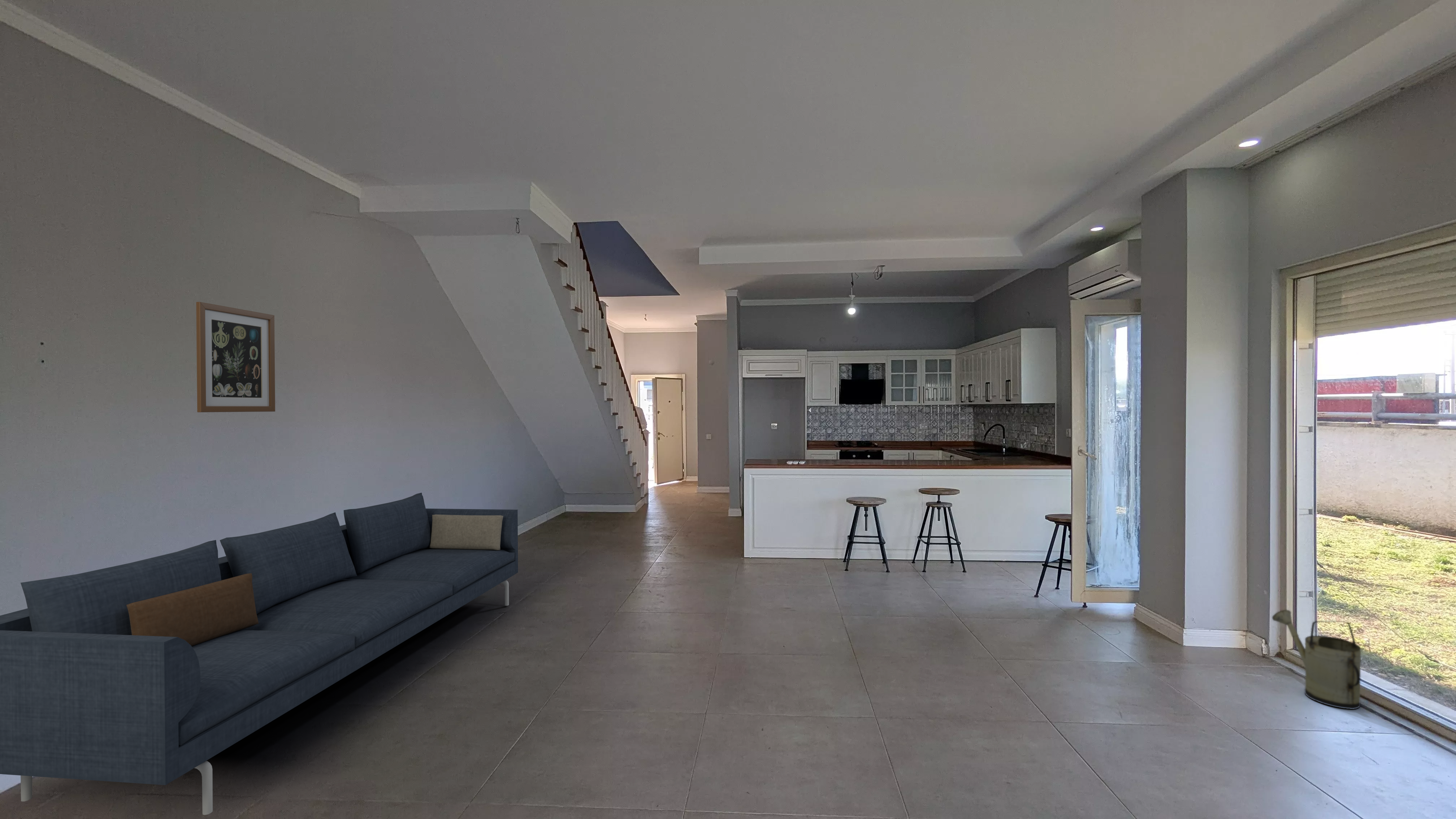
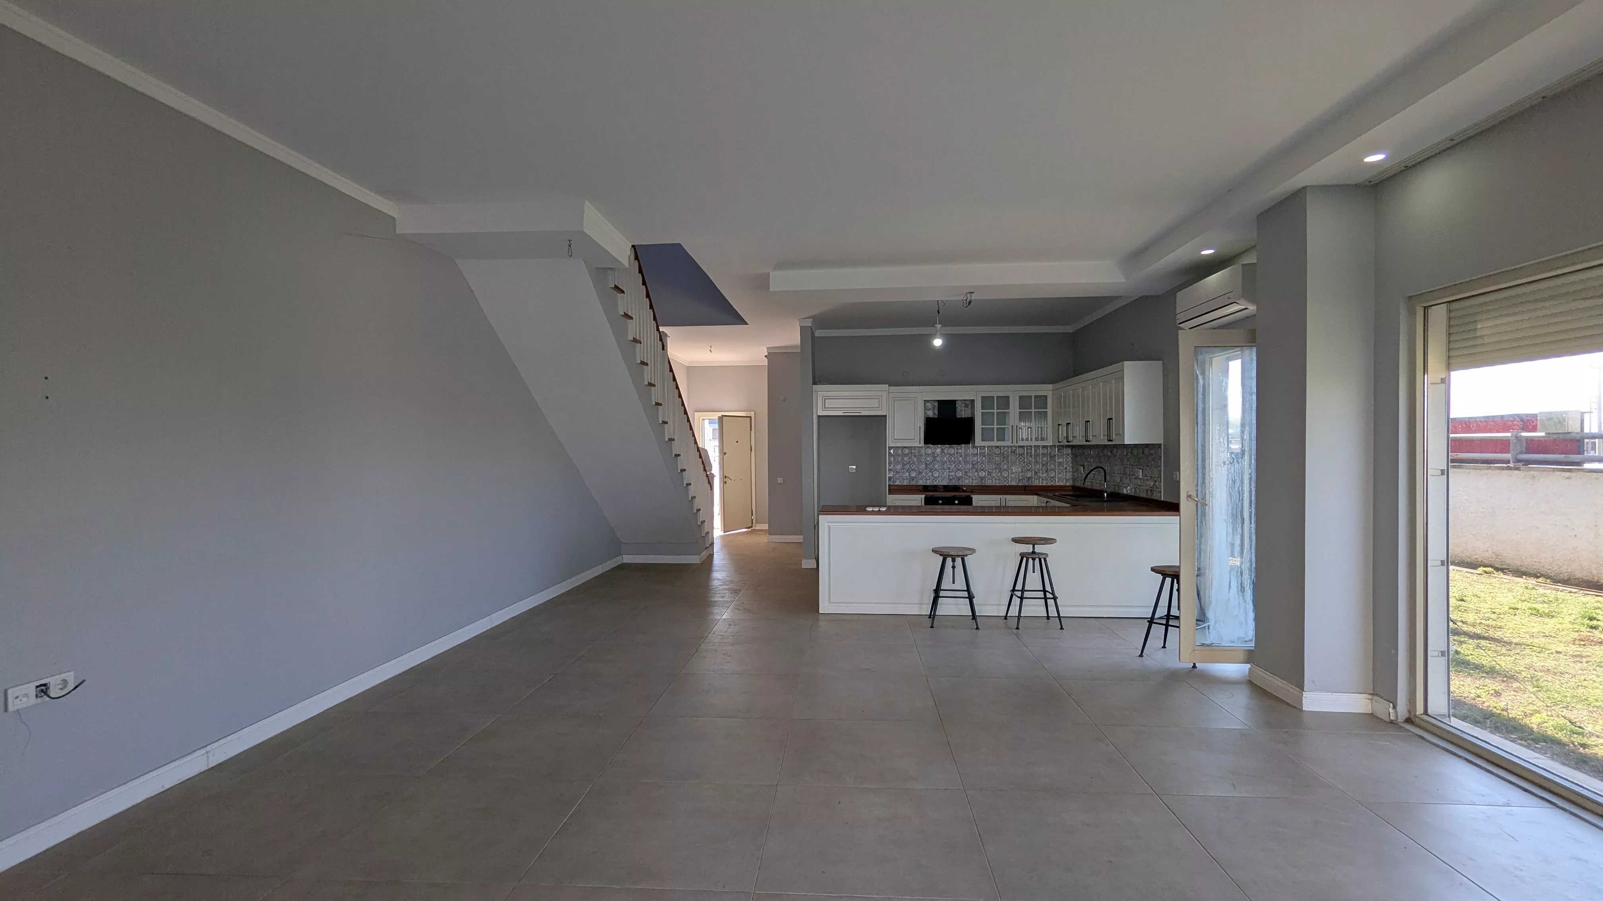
- watering can (1316, 653)
- wall art (238, 360)
- sofa (336, 596)
